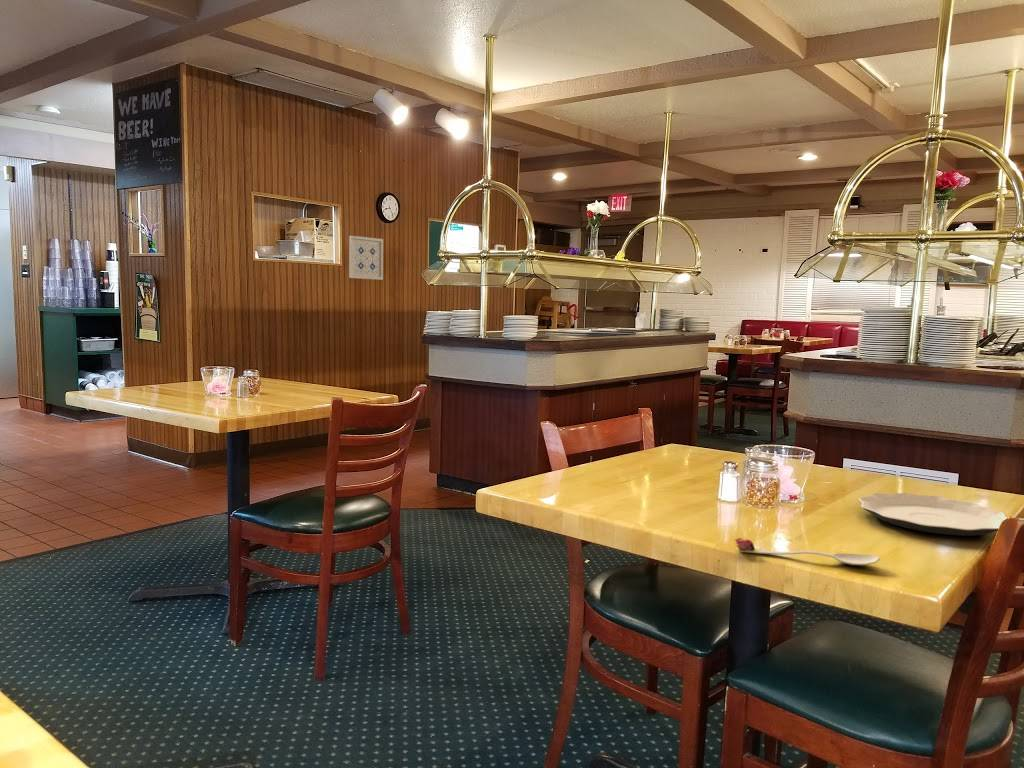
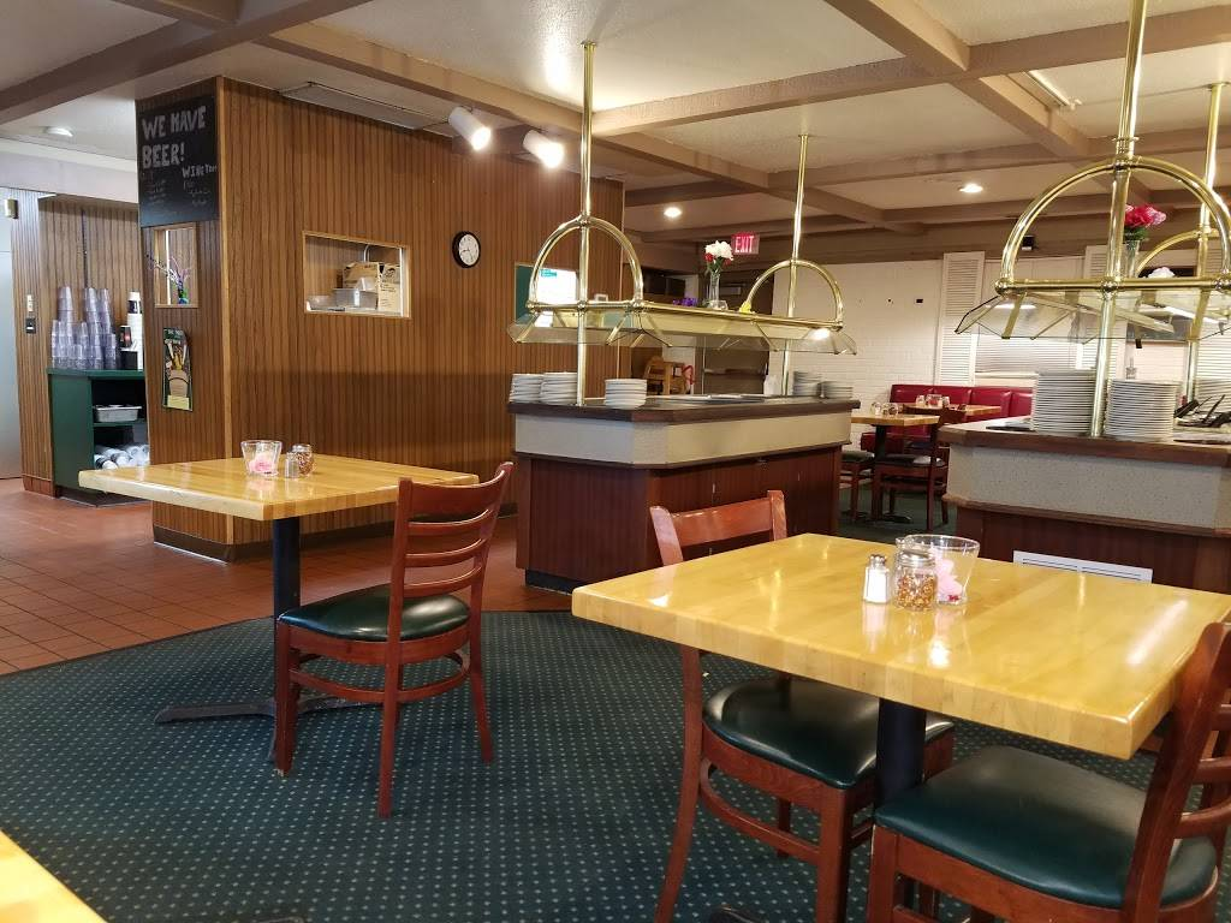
- spoon (804, 551)
- plate (931, 514)
- wall art (366, 258)
